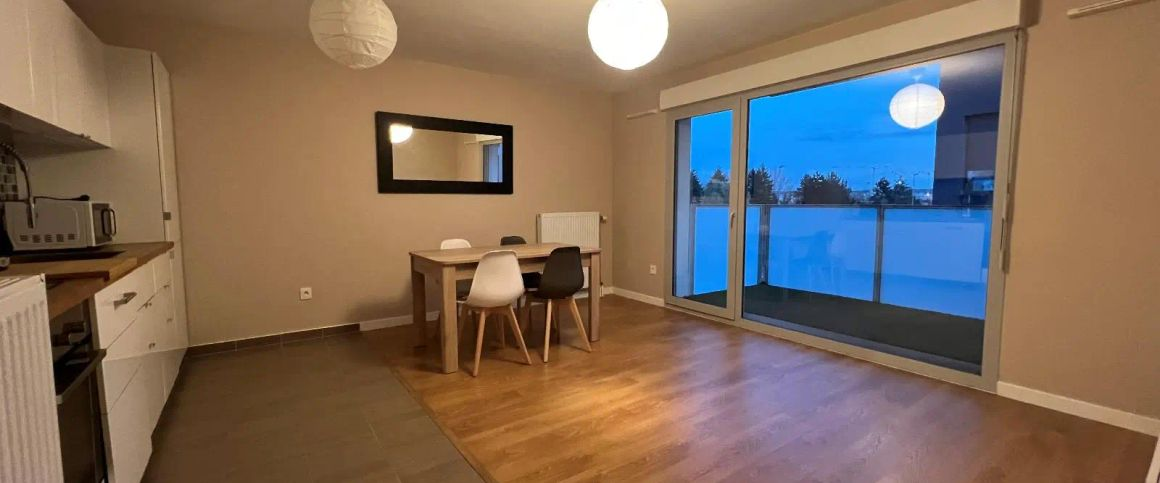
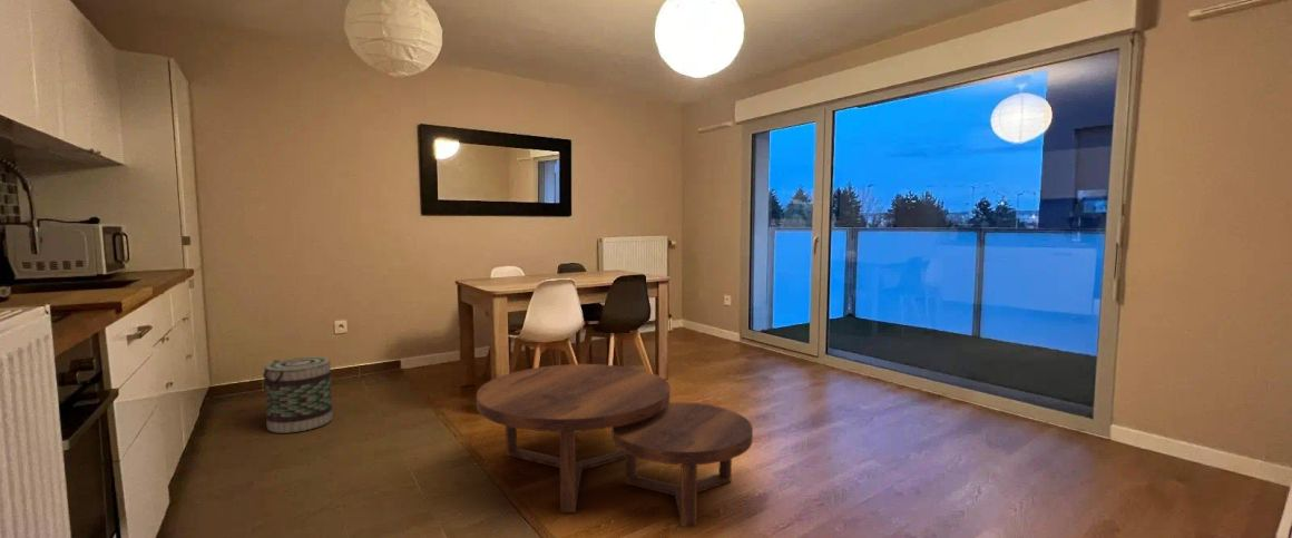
+ coffee table (613, 434)
+ basket (297, 391)
